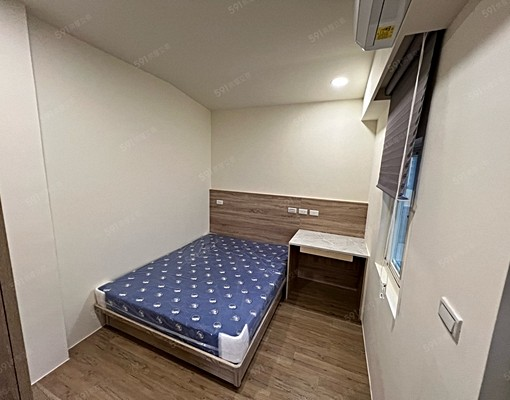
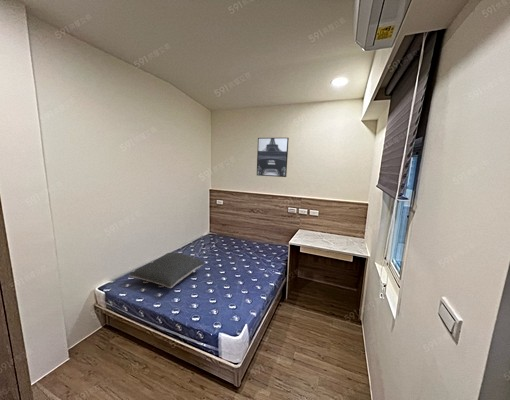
+ wall art (272, 157)
+ pillow (169, 268)
